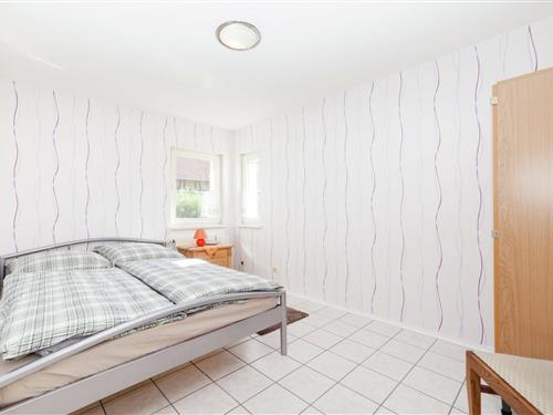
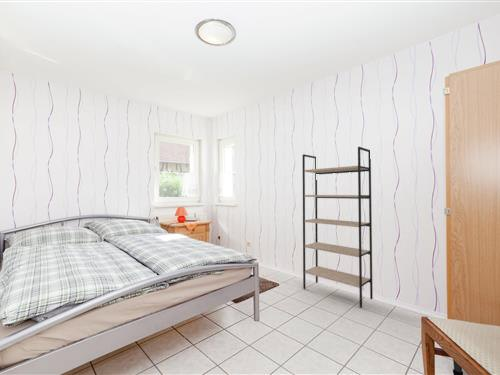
+ shelving unit (335, 222)
